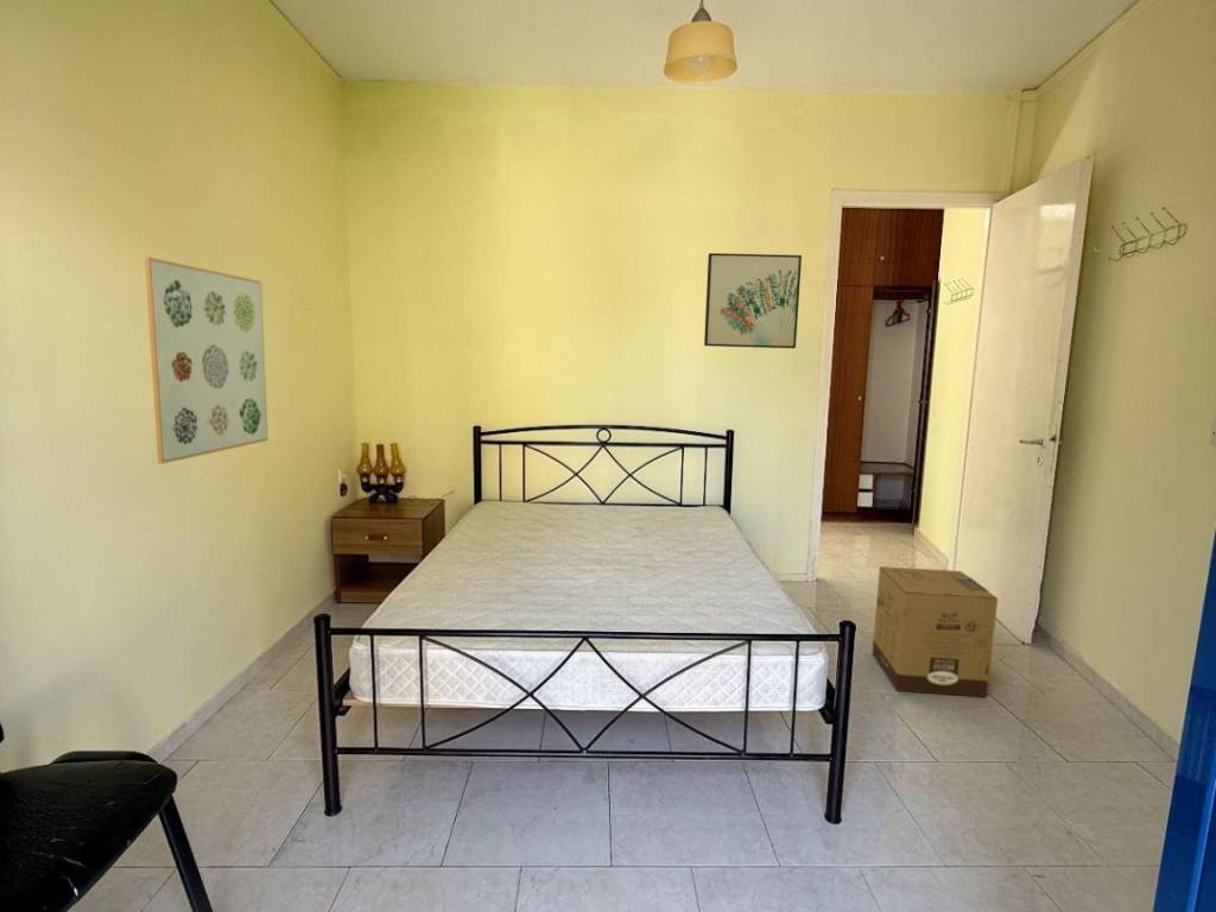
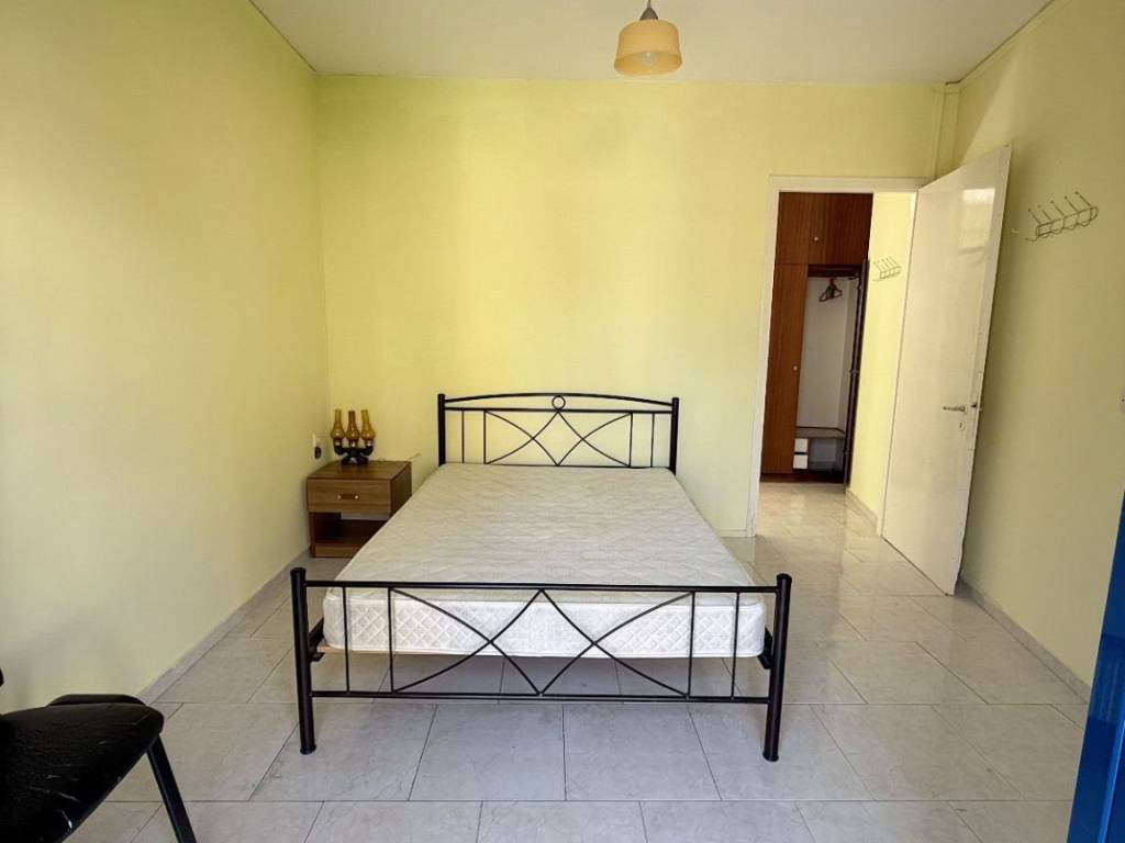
- wall art (752, 300)
- wall art (215, 362)
- cardboard box (930, 627)
